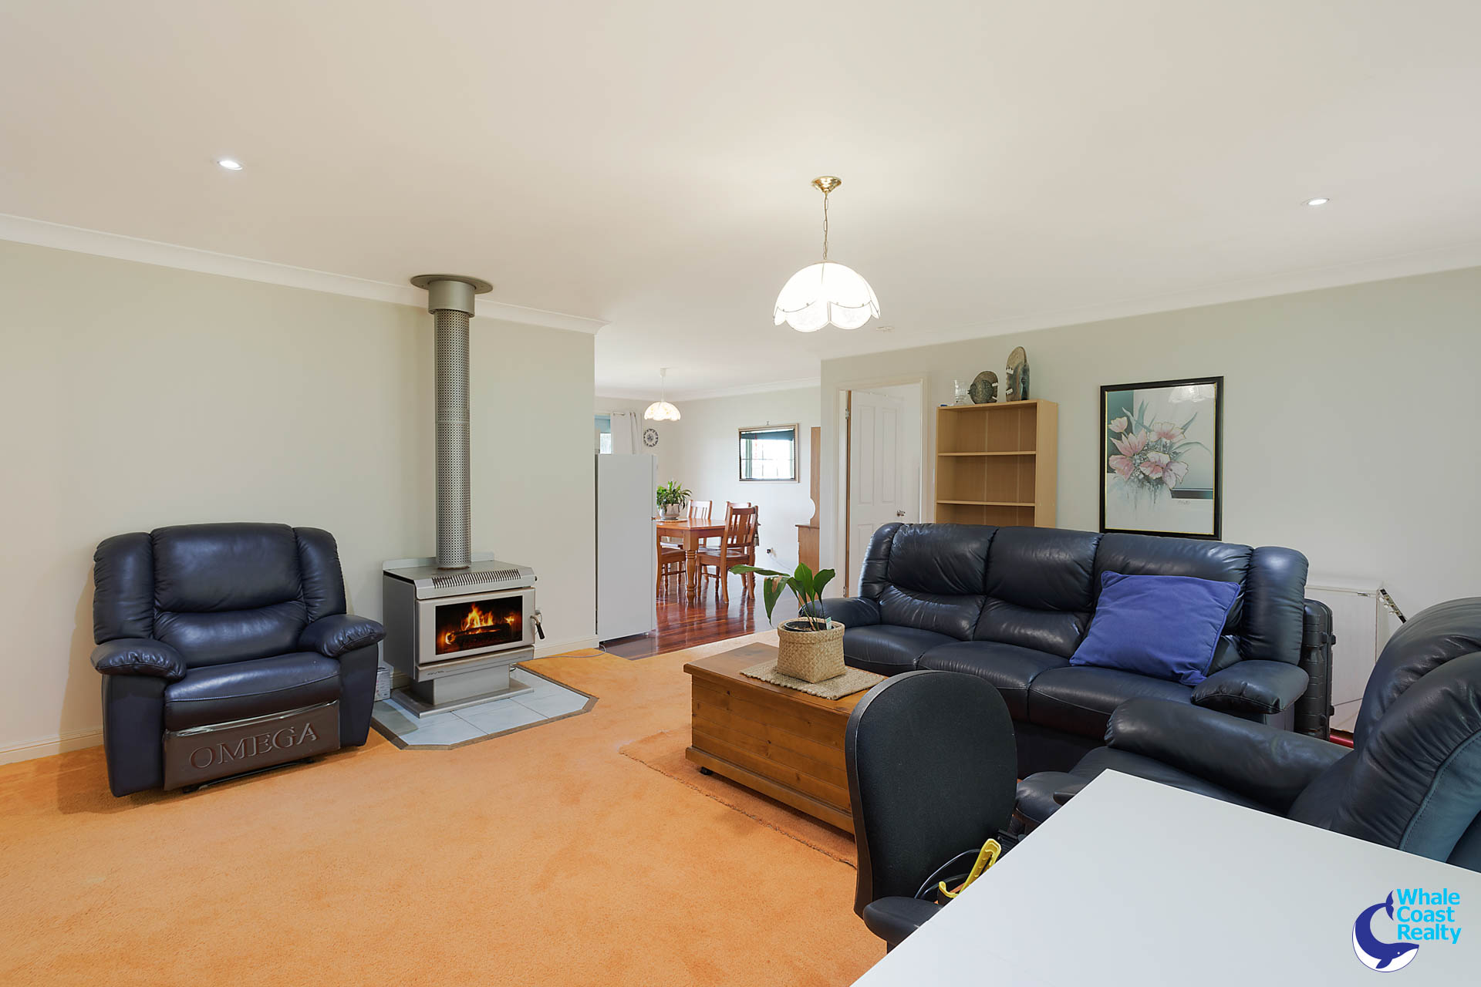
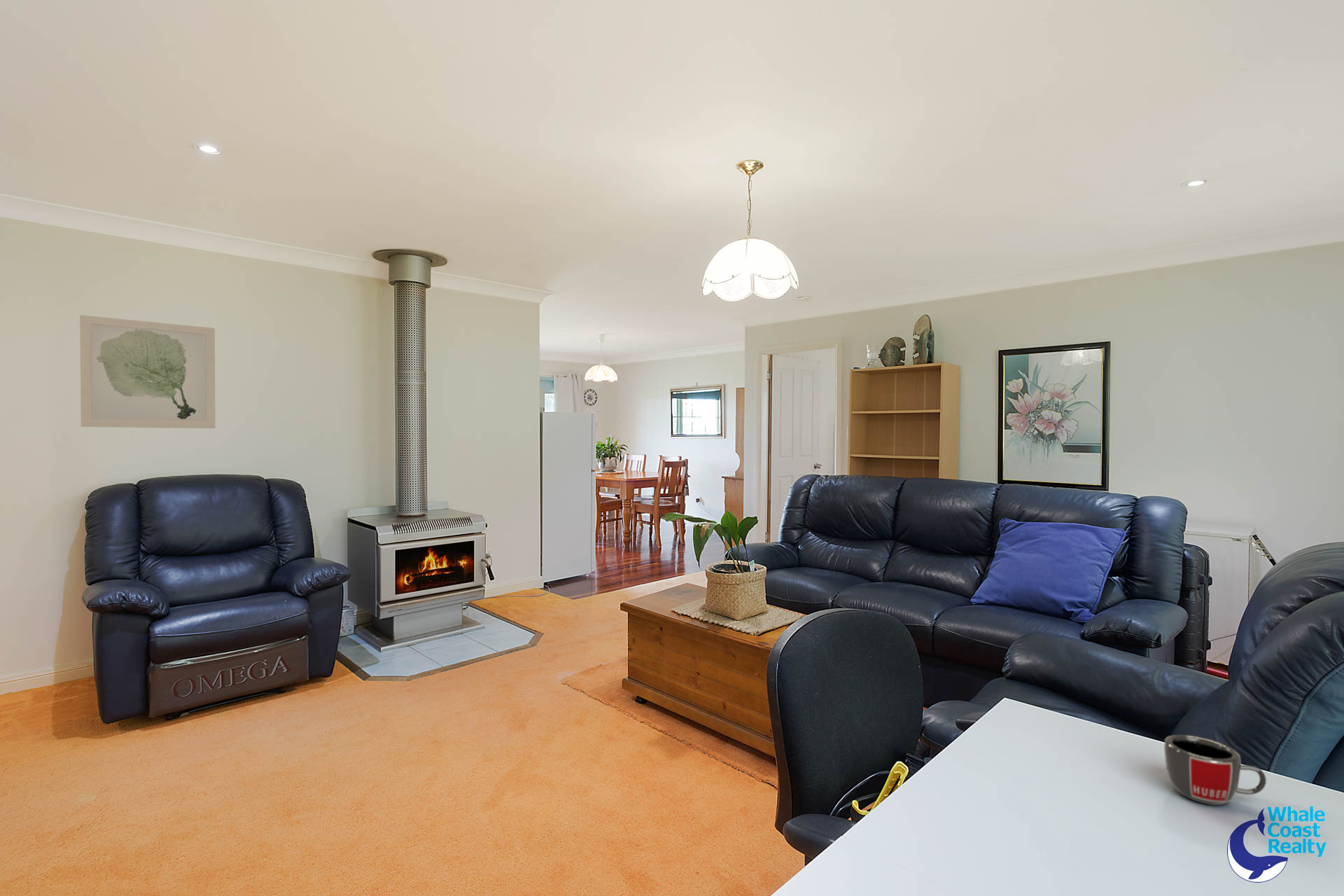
+ mug (1214, 773)
+ wall art (151, 374)
